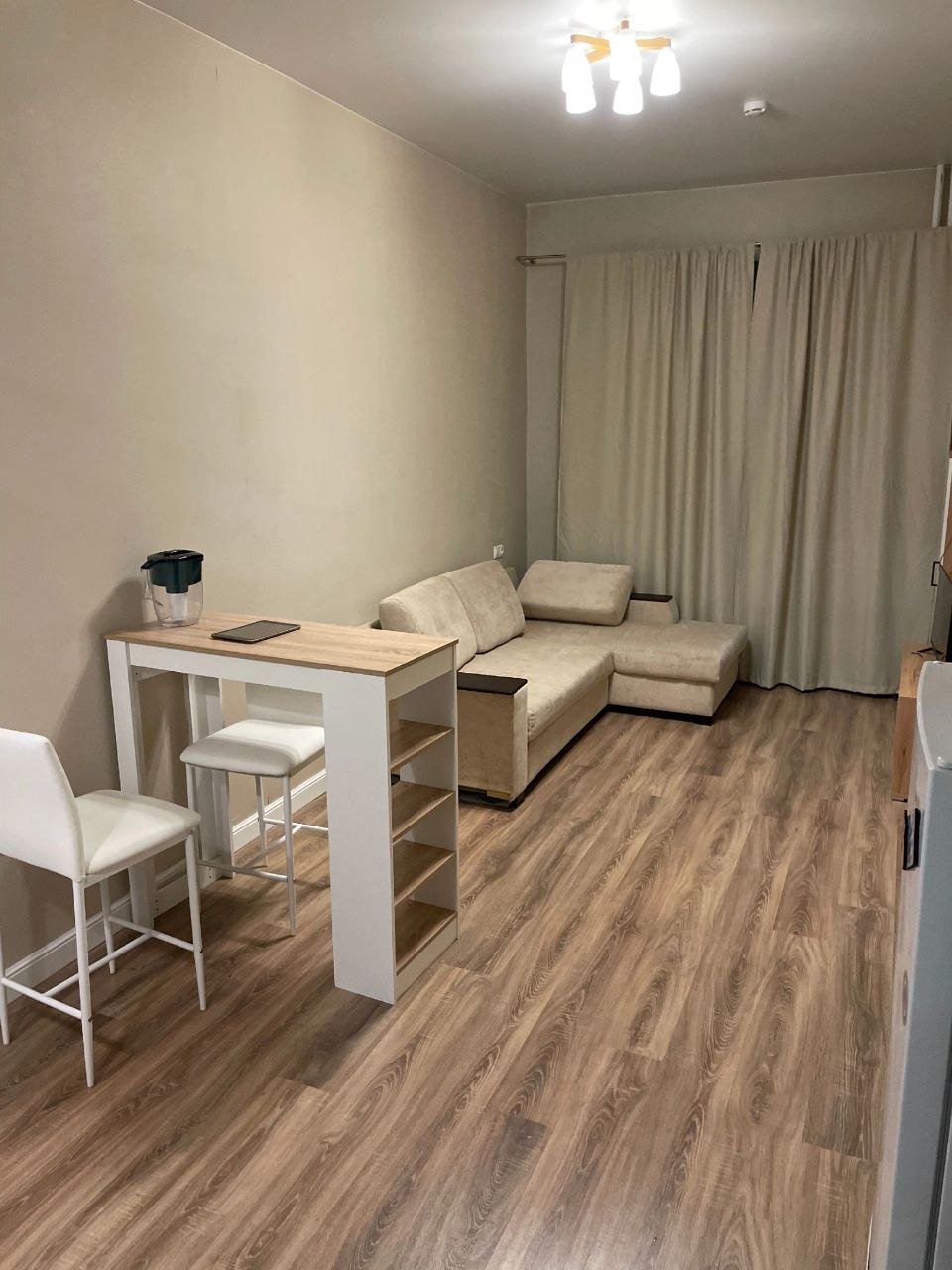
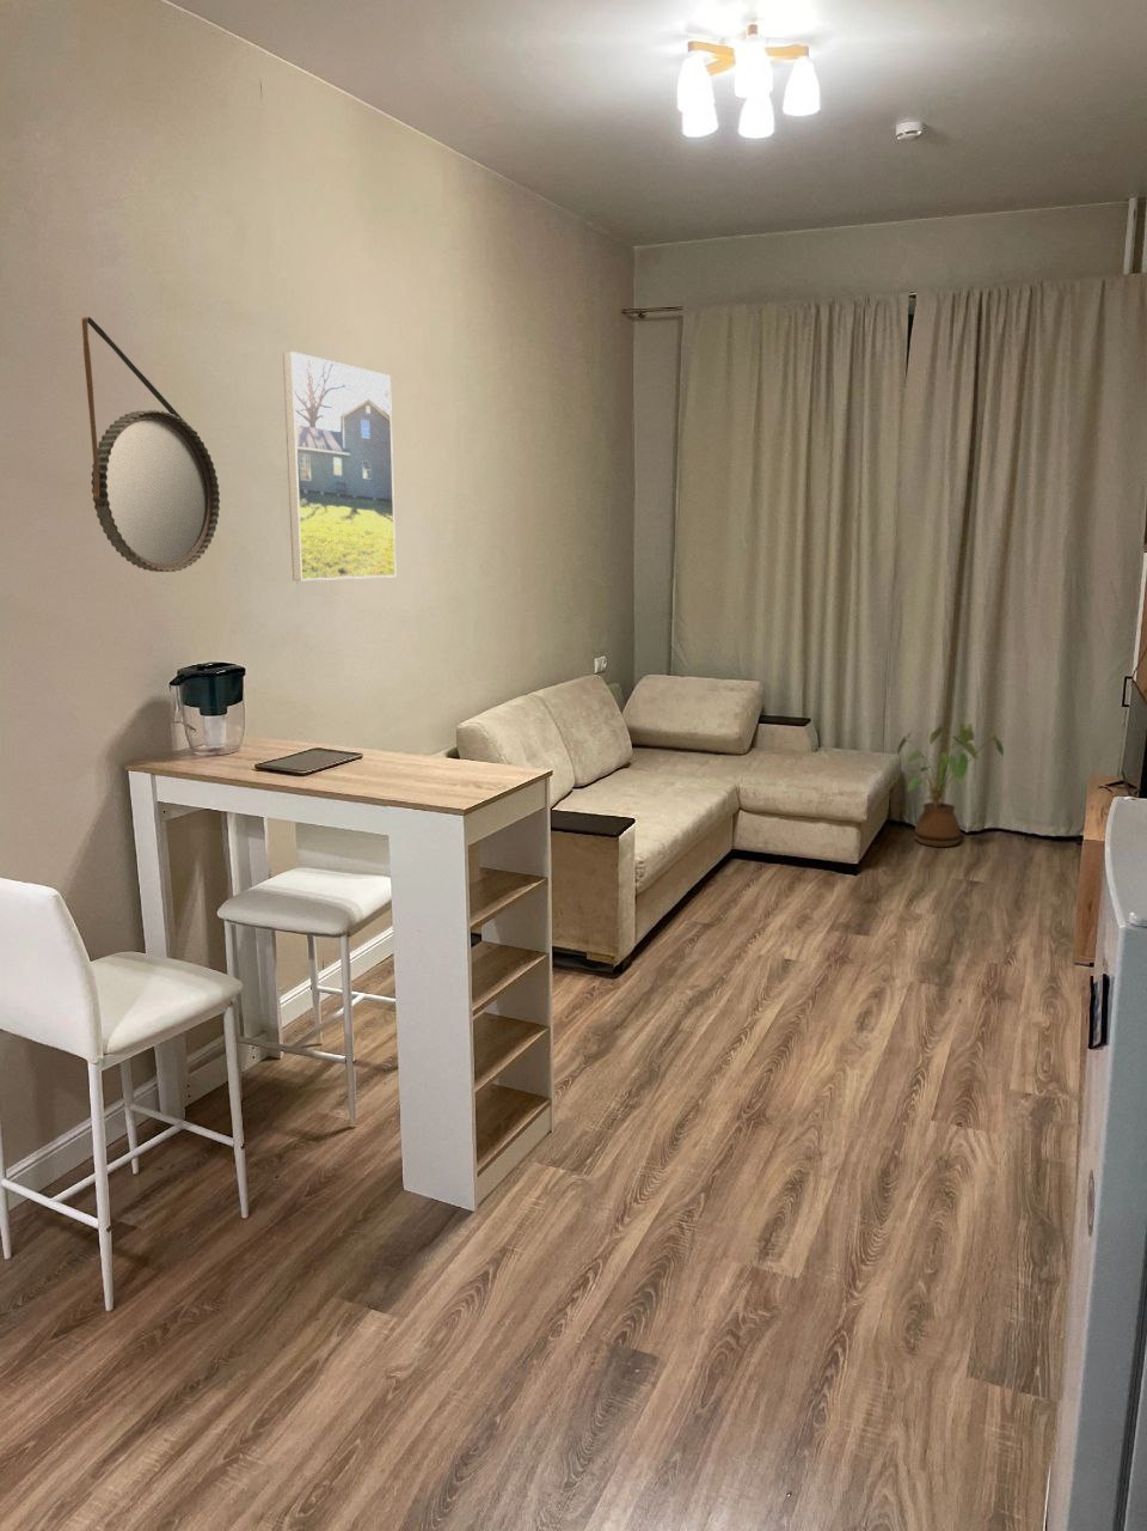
+ home mirror (155, 453)
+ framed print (343, 473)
+ house plant (946, 785)
